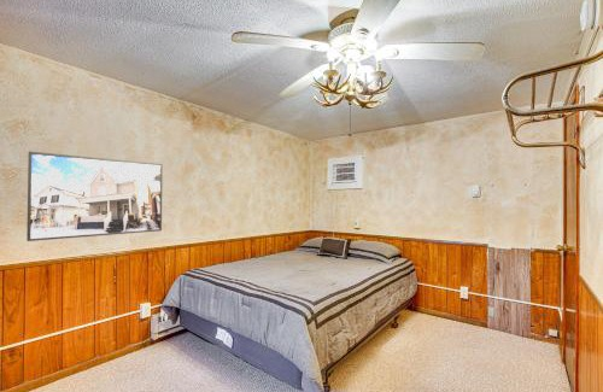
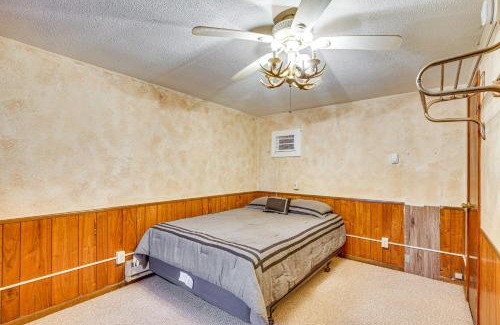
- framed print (104, 197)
